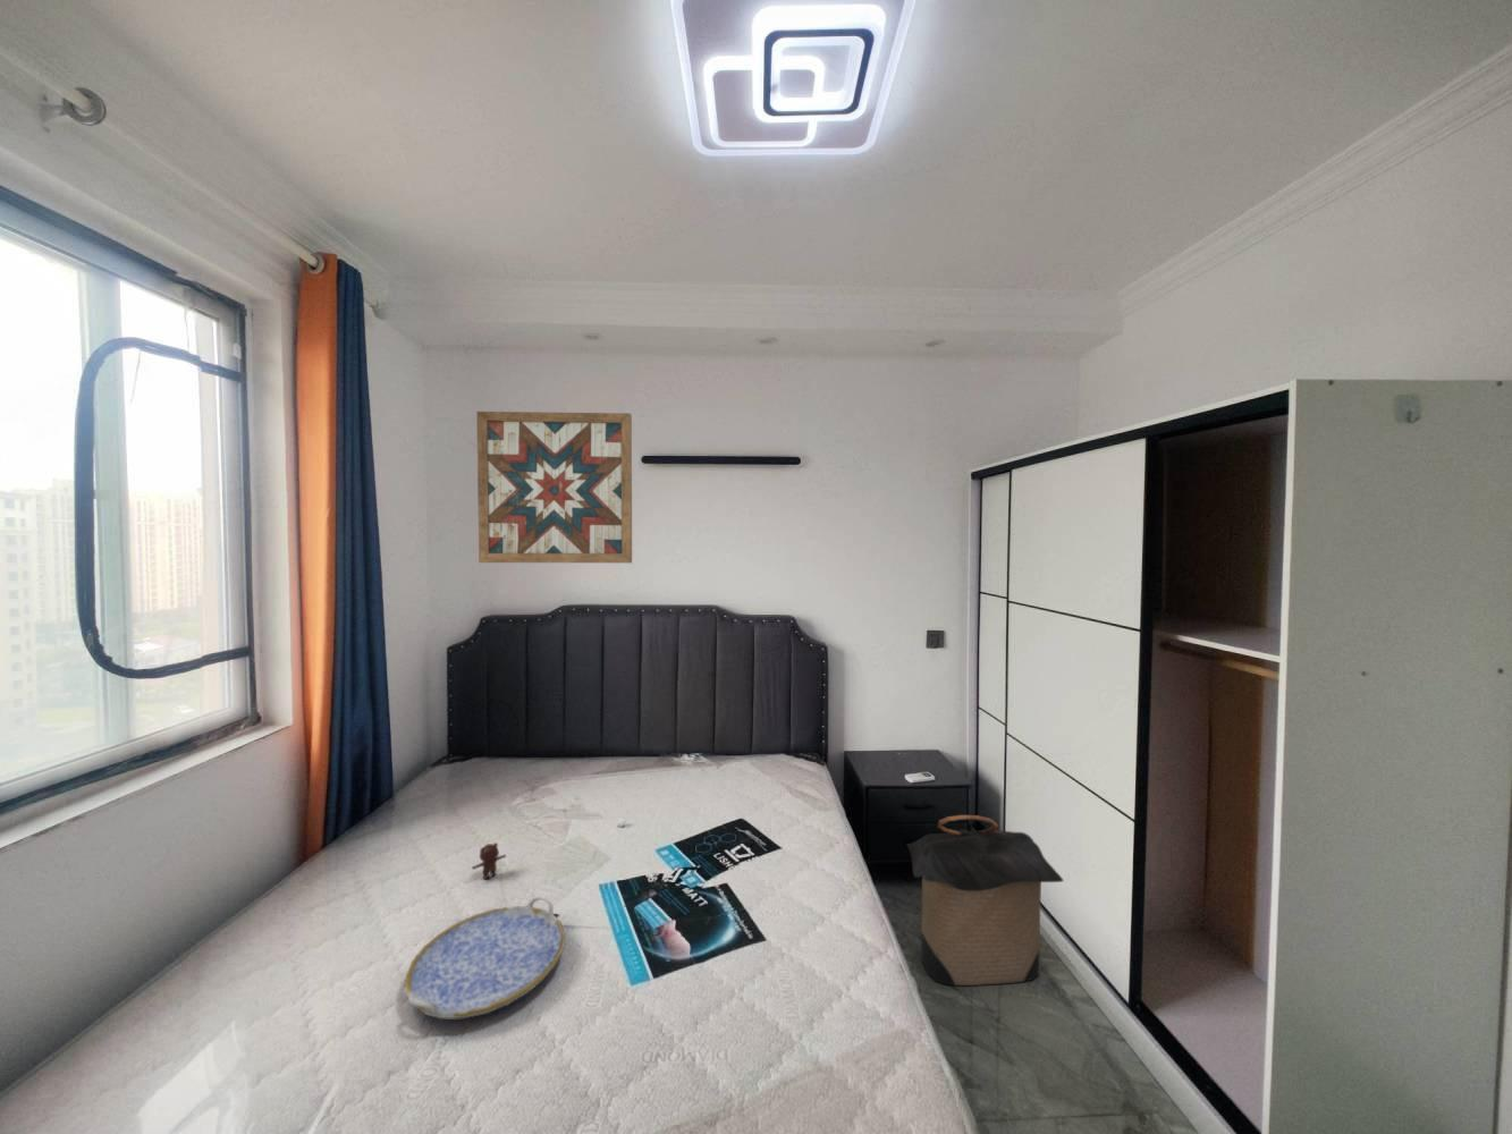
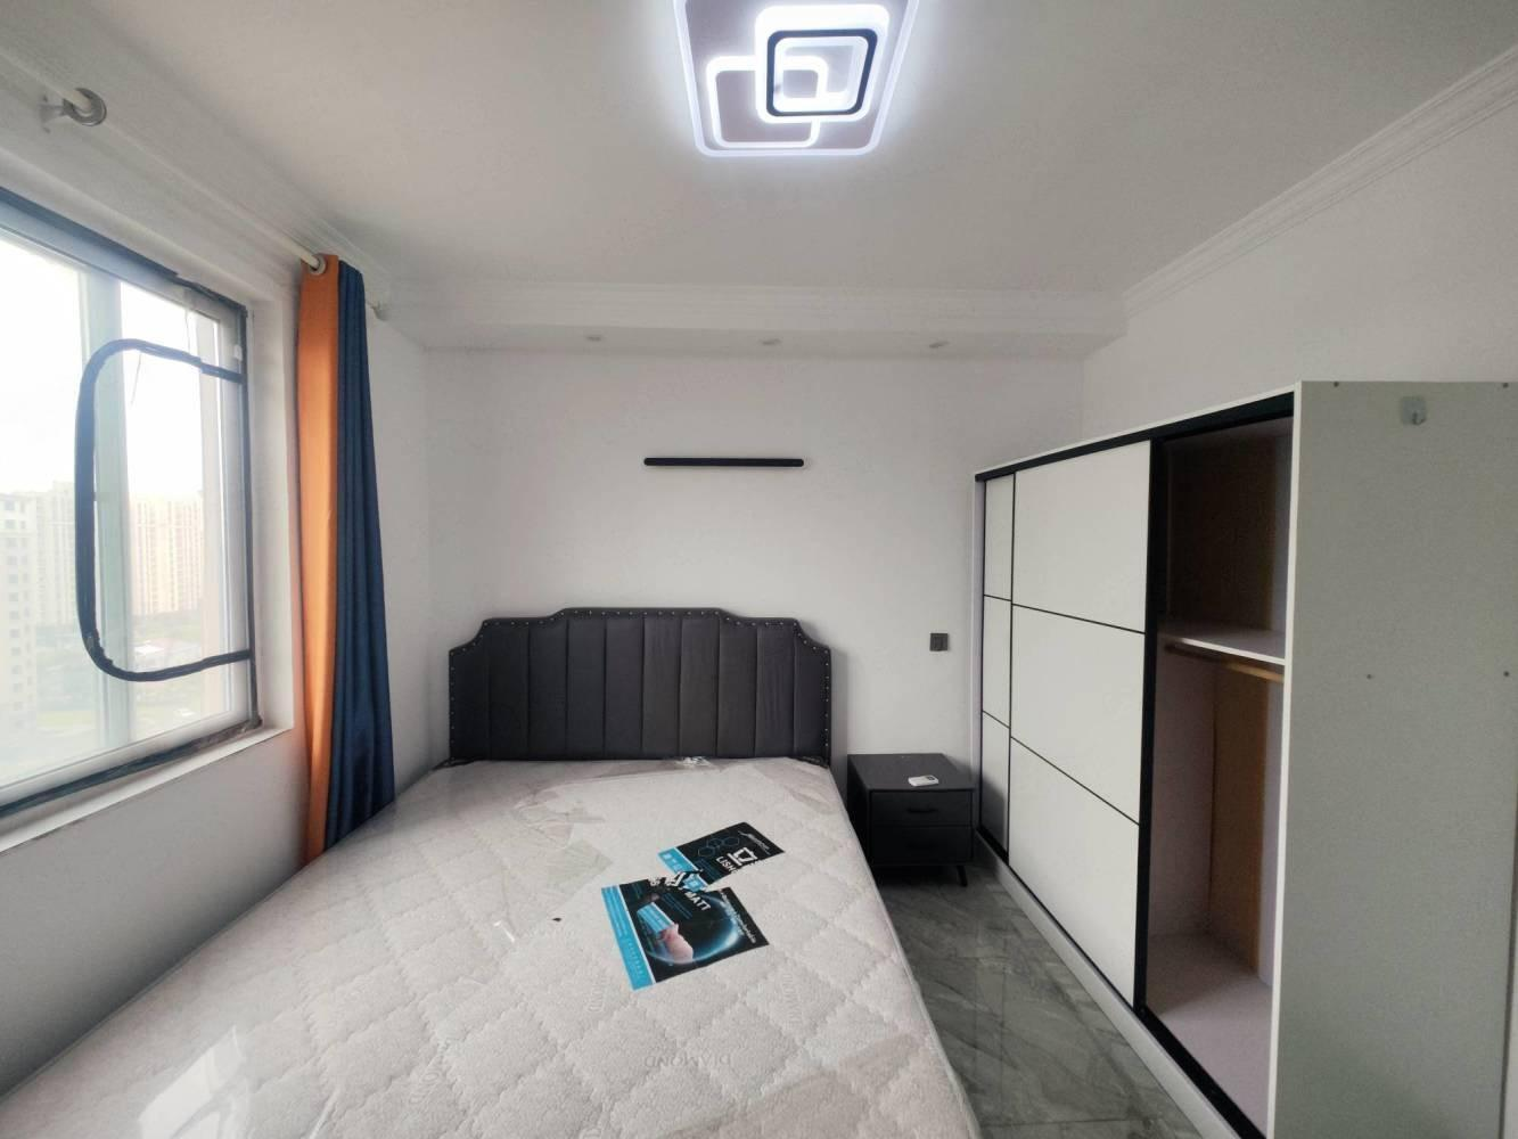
- serving tray (489, 955)
- laundry hamper (981, 884)
- wall art (555, 487)
- bear (505, 855)
